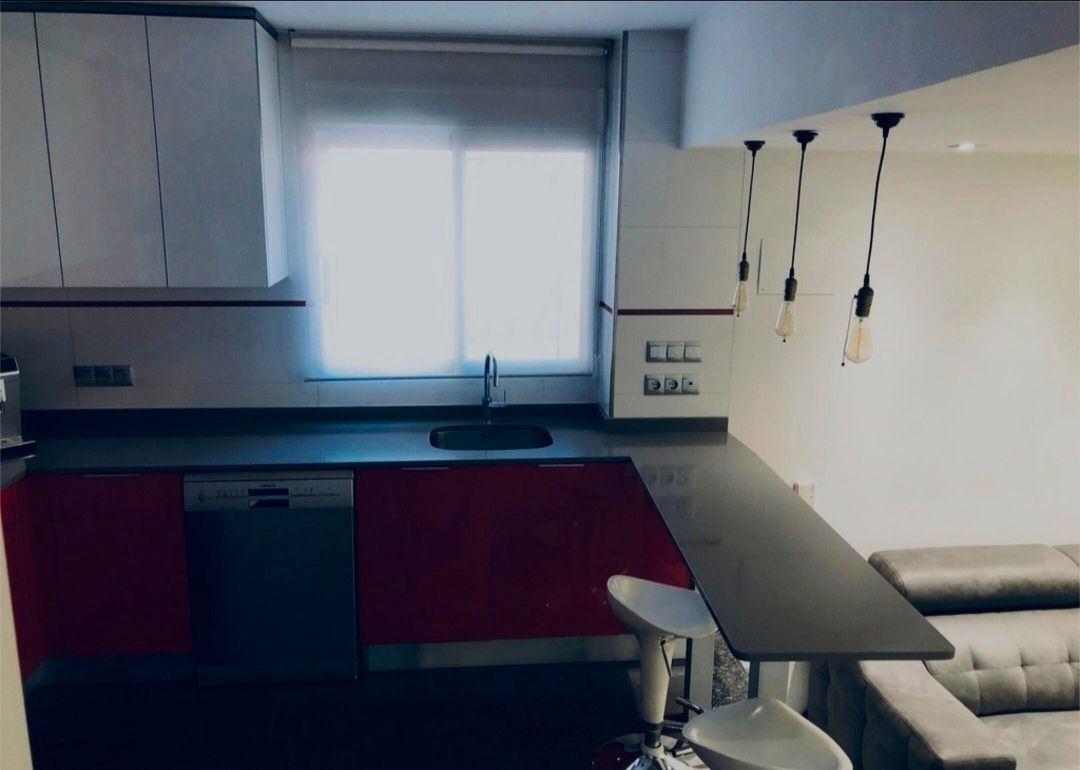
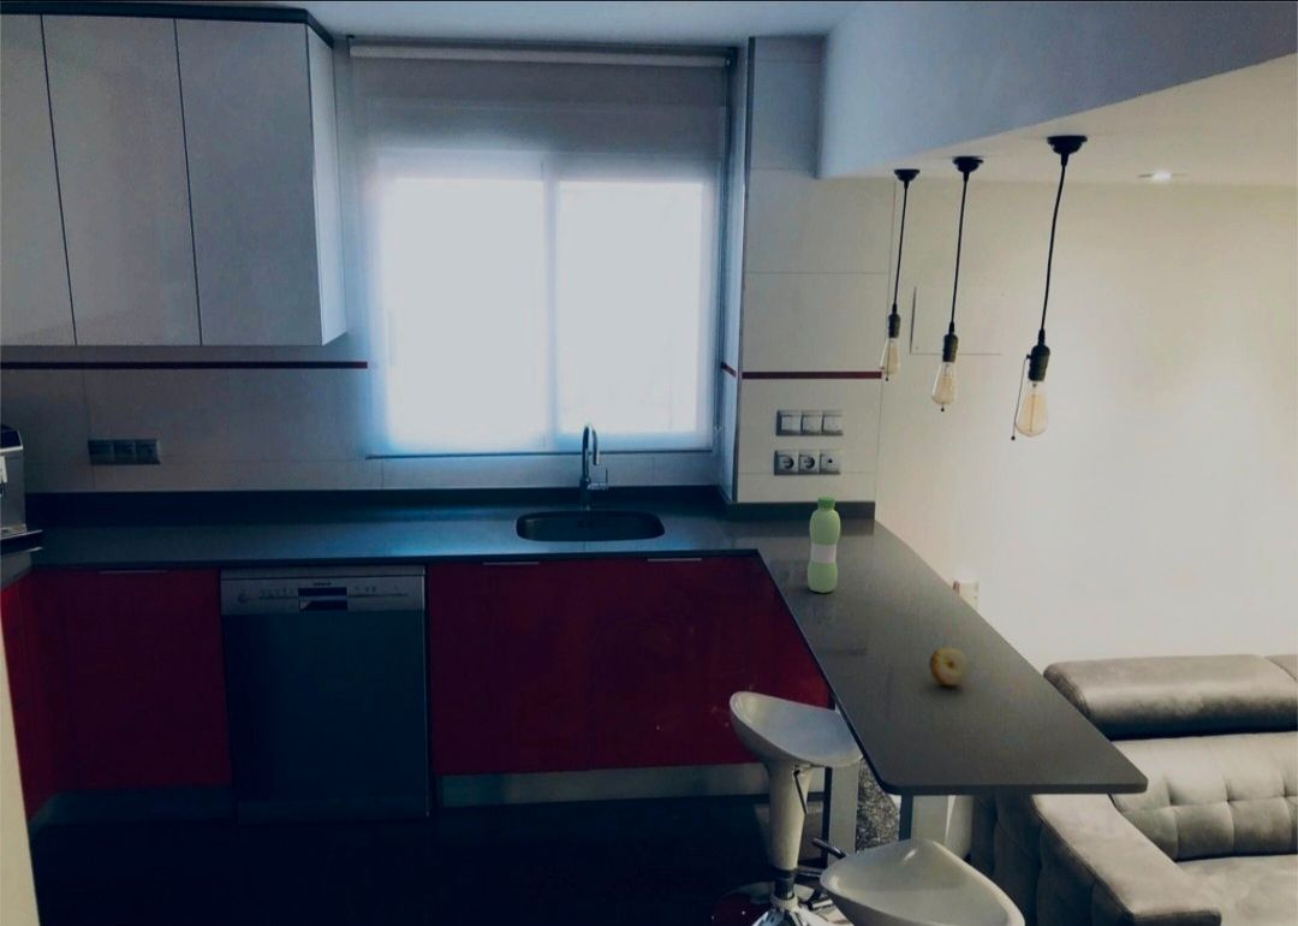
+ water bottle (823, 544)
+ fruit (948, 666)
